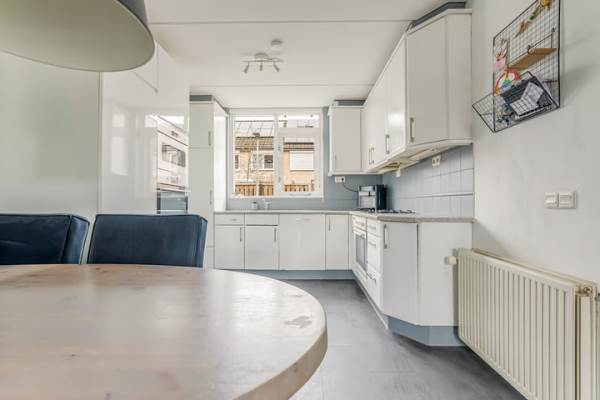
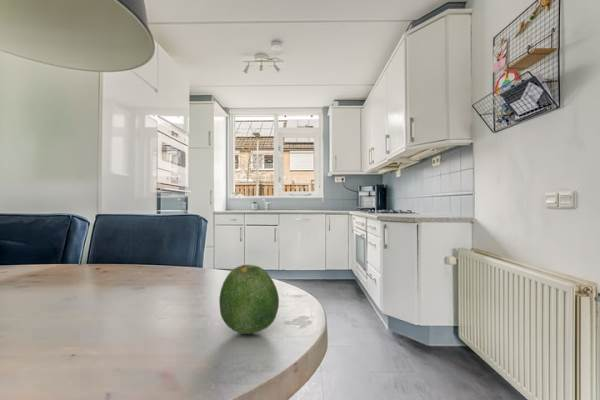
+ fruit (249, 296)
